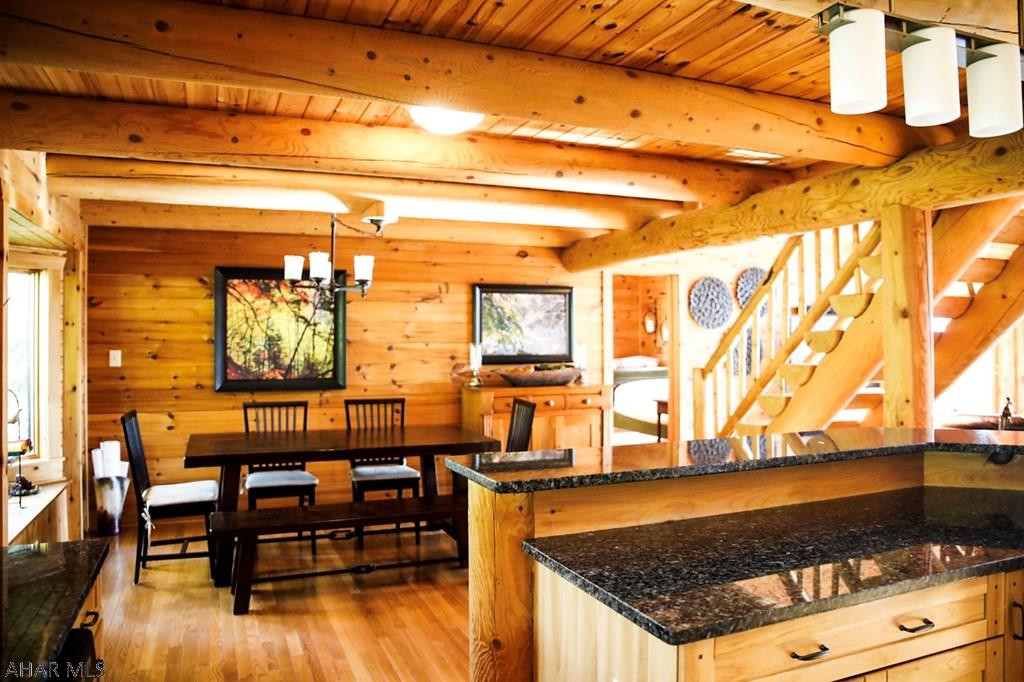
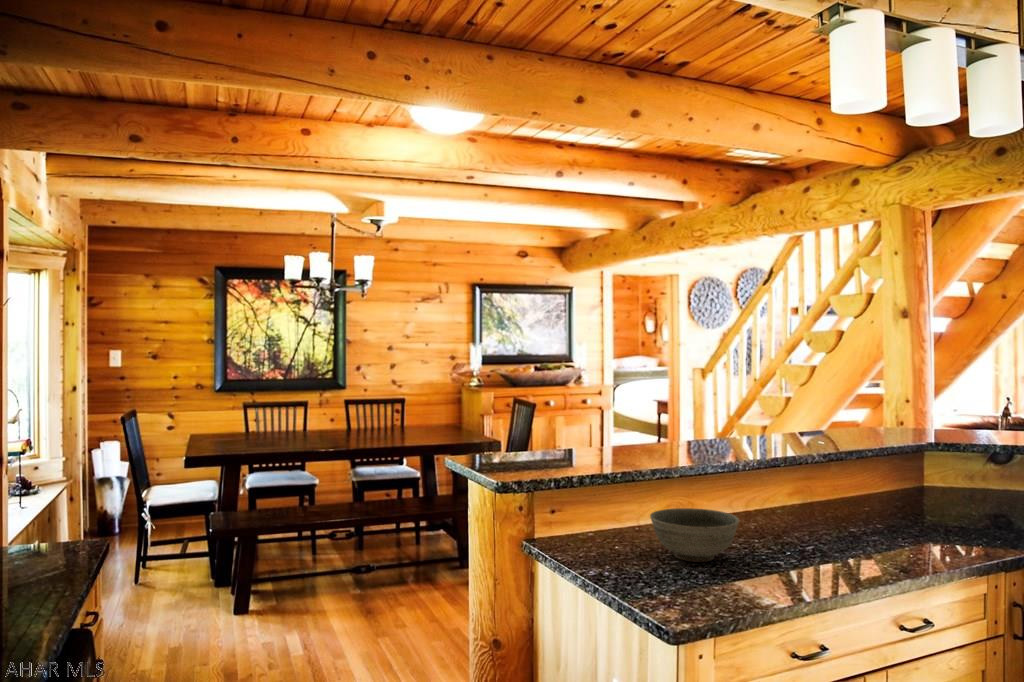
+ bowl (694, 536)
